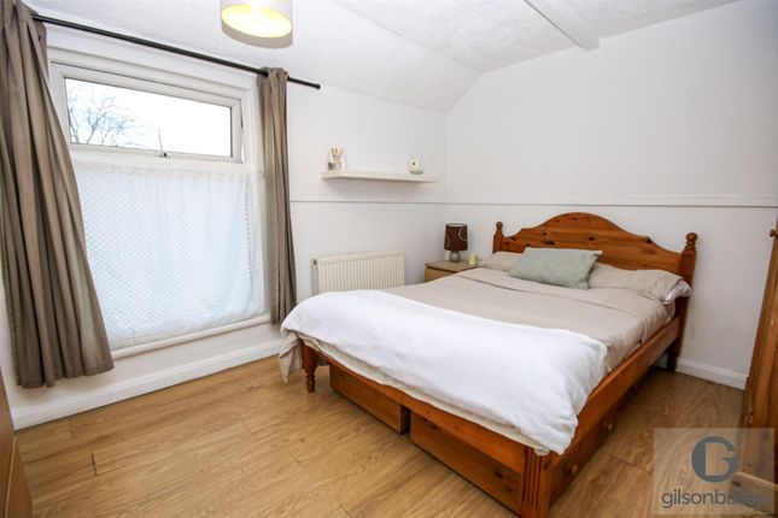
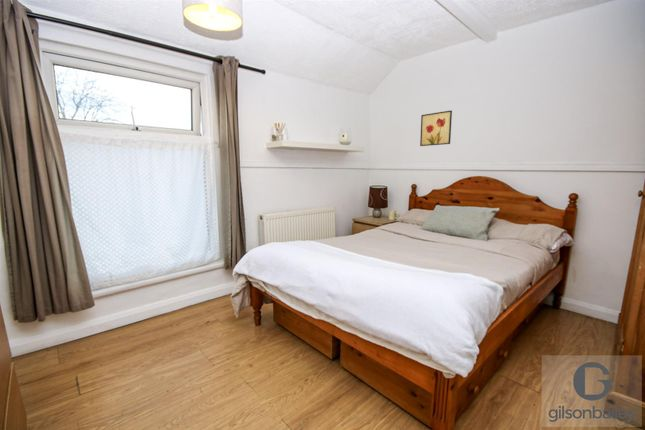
+ wall art (435, 129)
